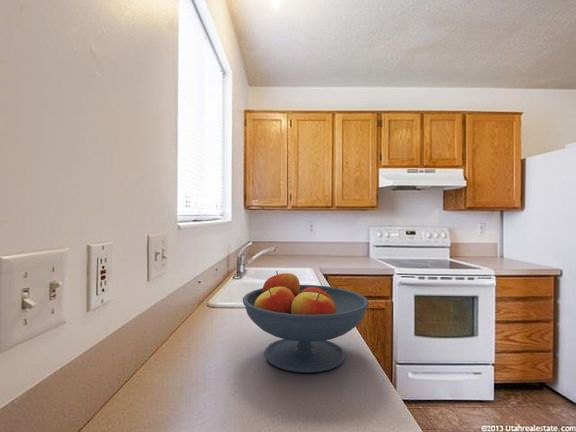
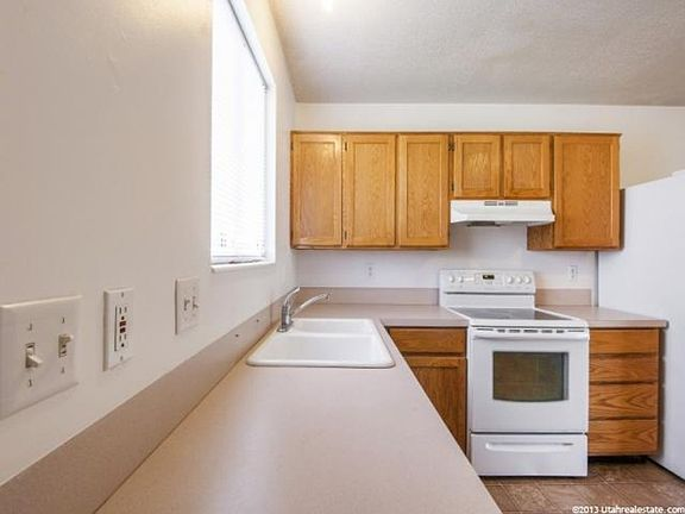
- fruit bowl (304, 315)
